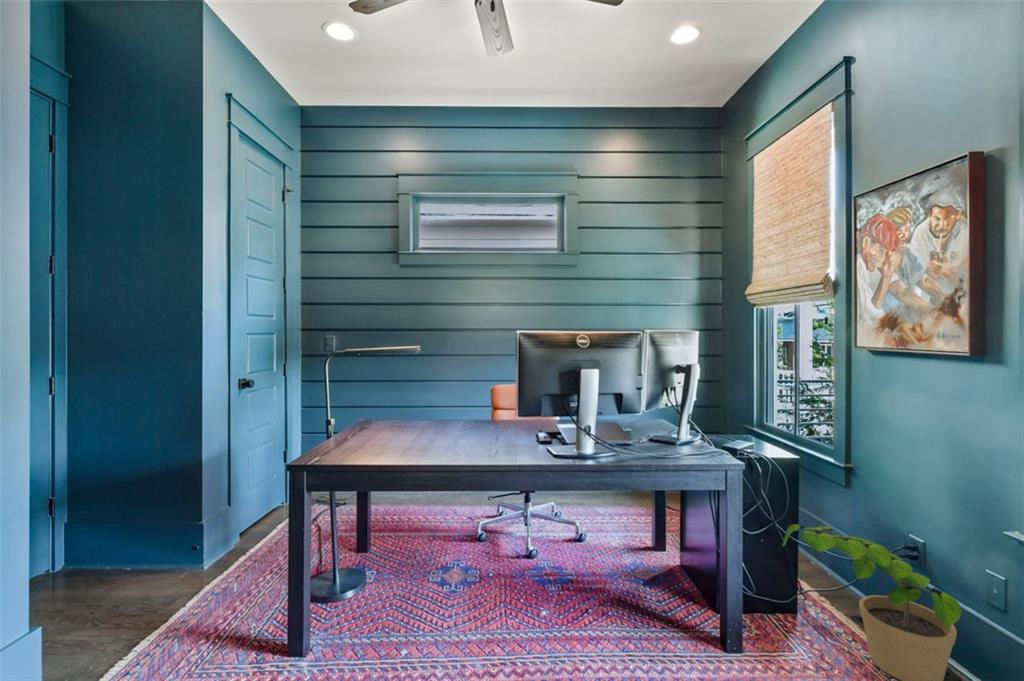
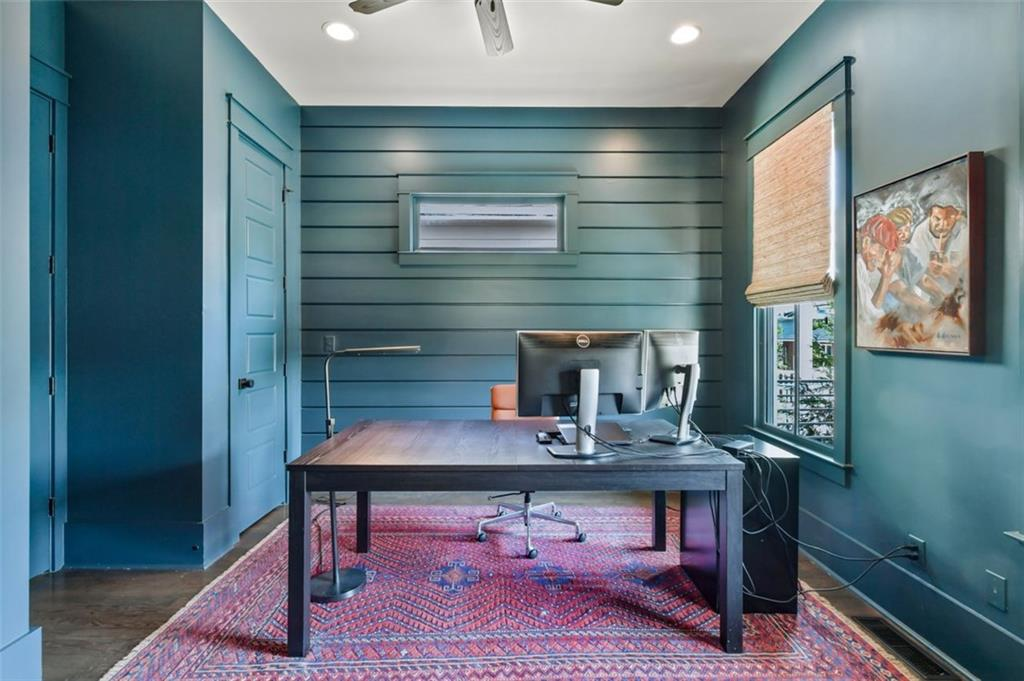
- potted plant (862, 598)
